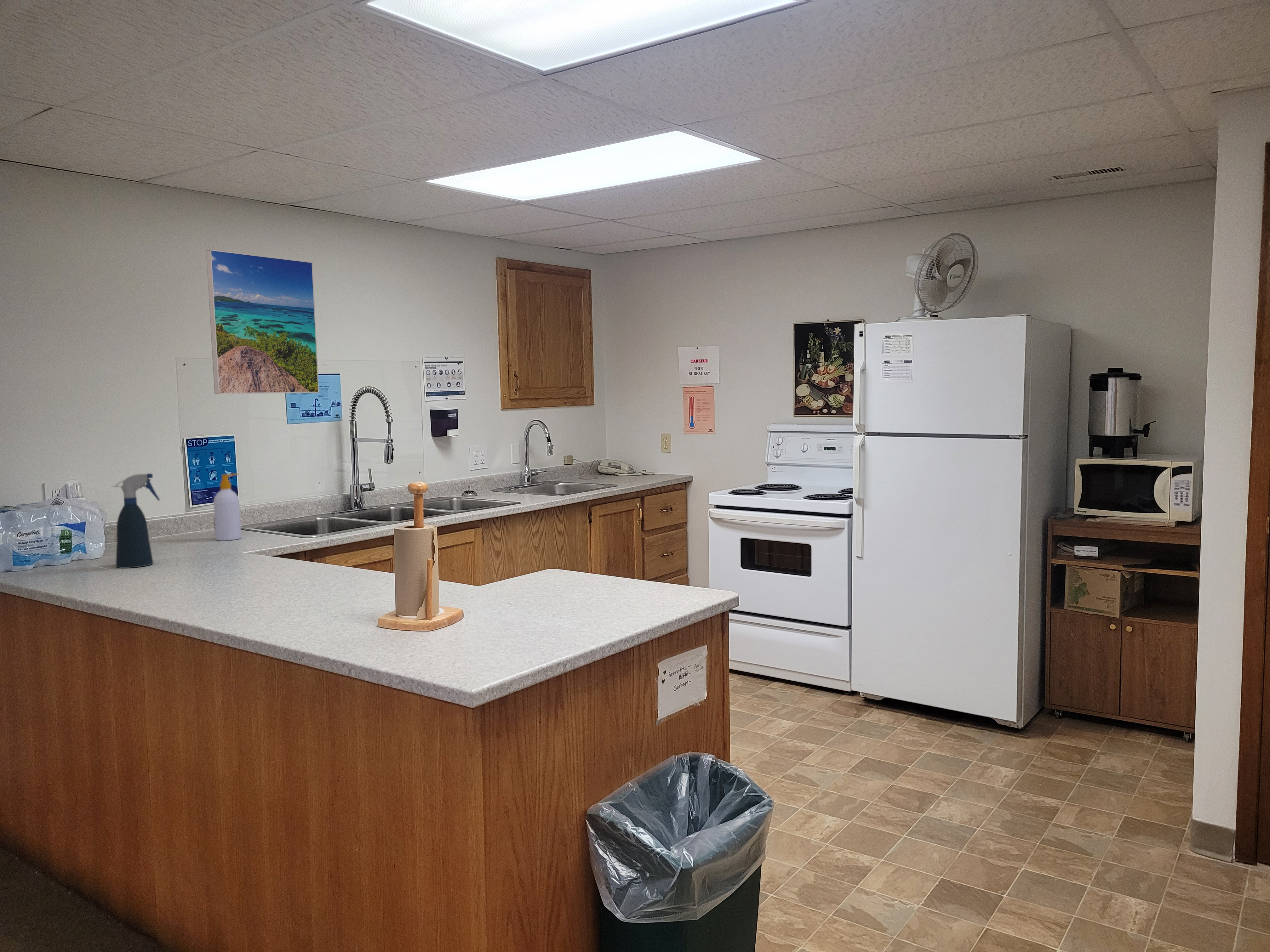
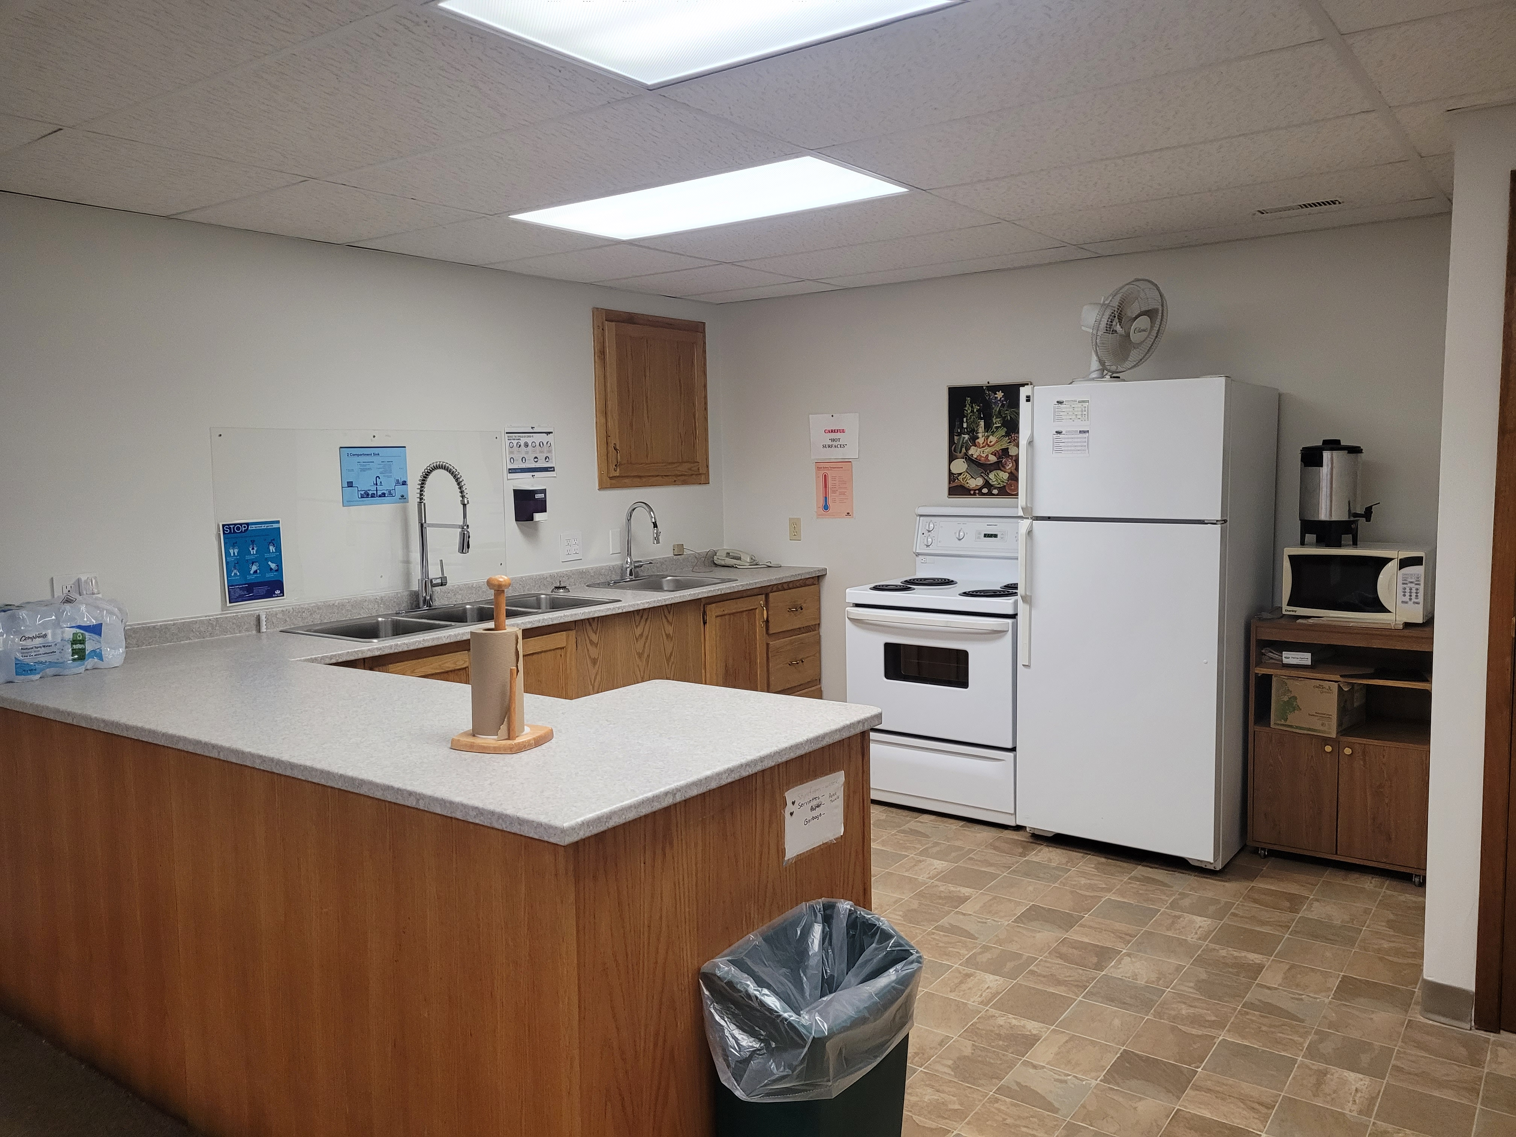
- spray bottle (134, 519)
- soap bottle (228, 507)
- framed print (266, 325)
